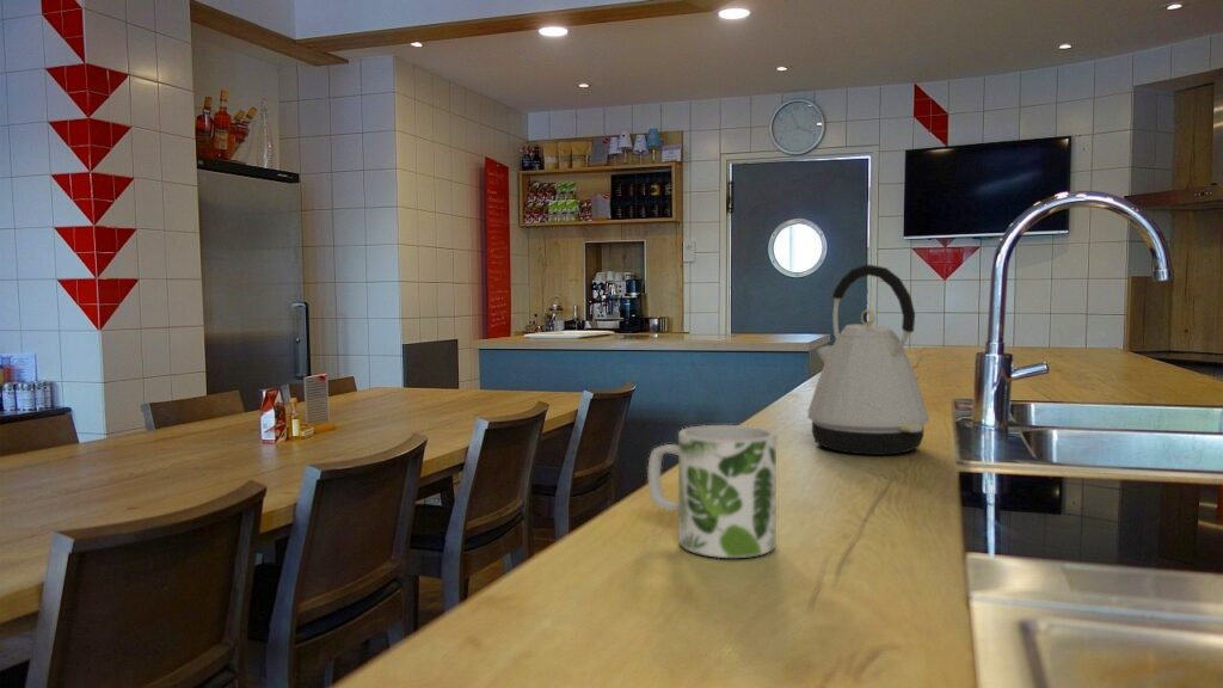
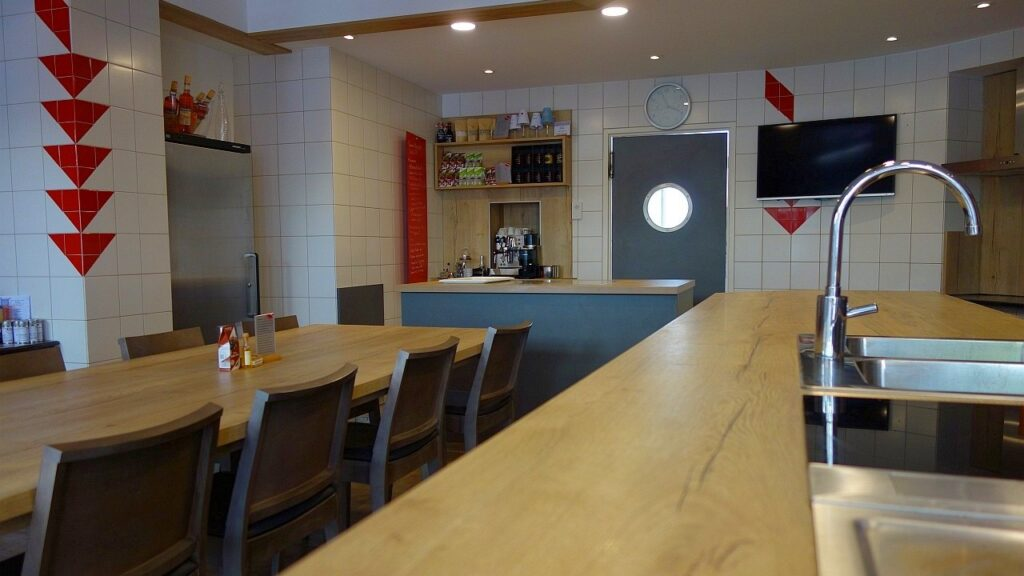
- kettle (865, 356)
- mug (707, 485)
